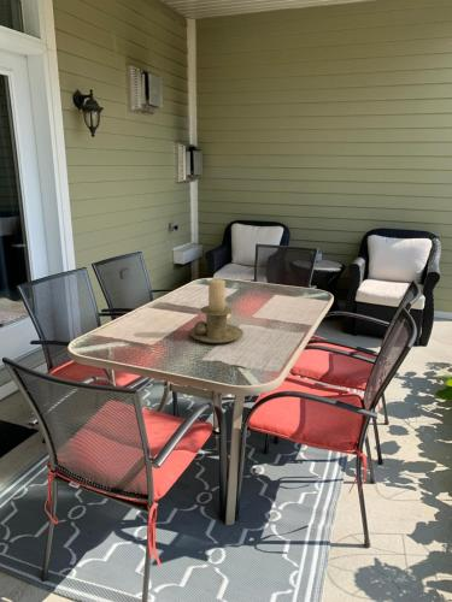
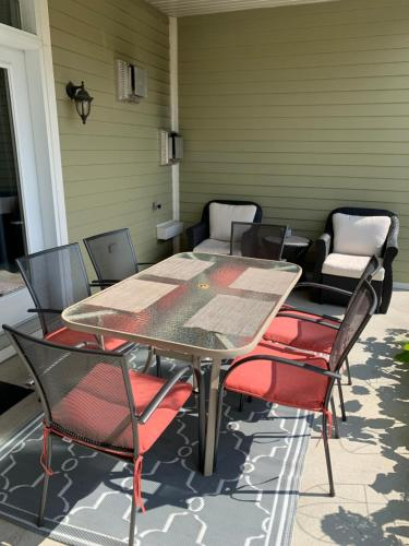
- candle holder (216, 308)
